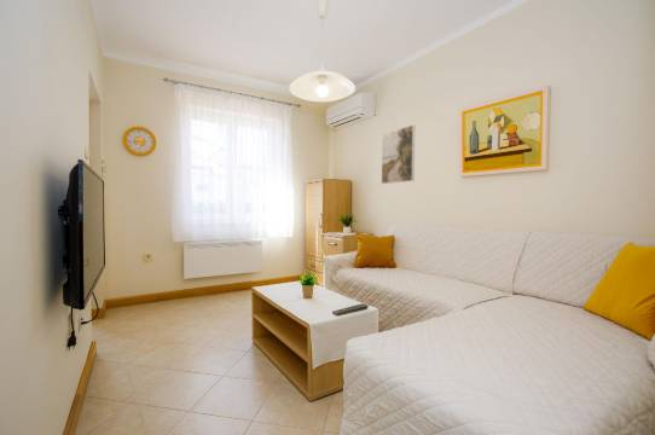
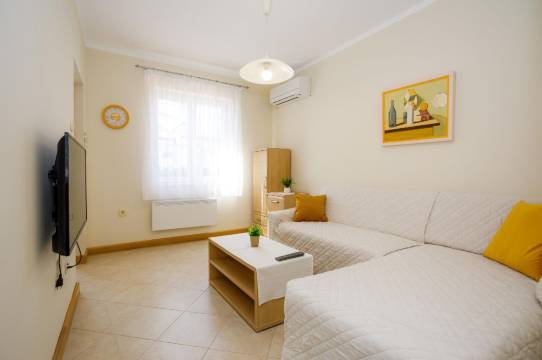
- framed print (396, 156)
